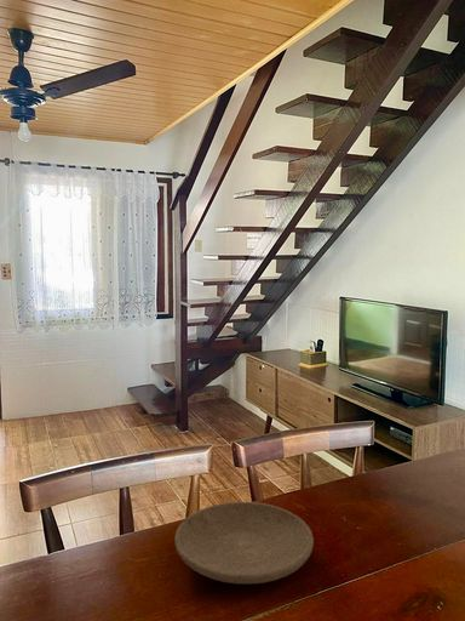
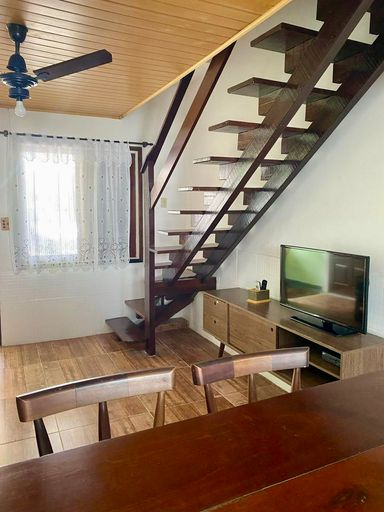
- plate (243, 543)
